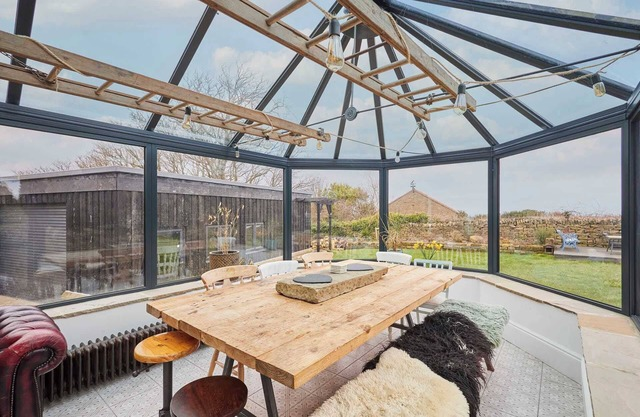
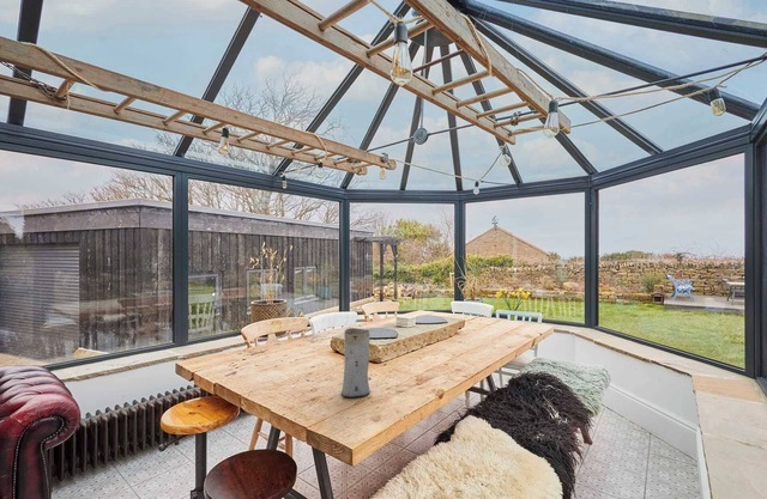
+ vase (355, 361)
